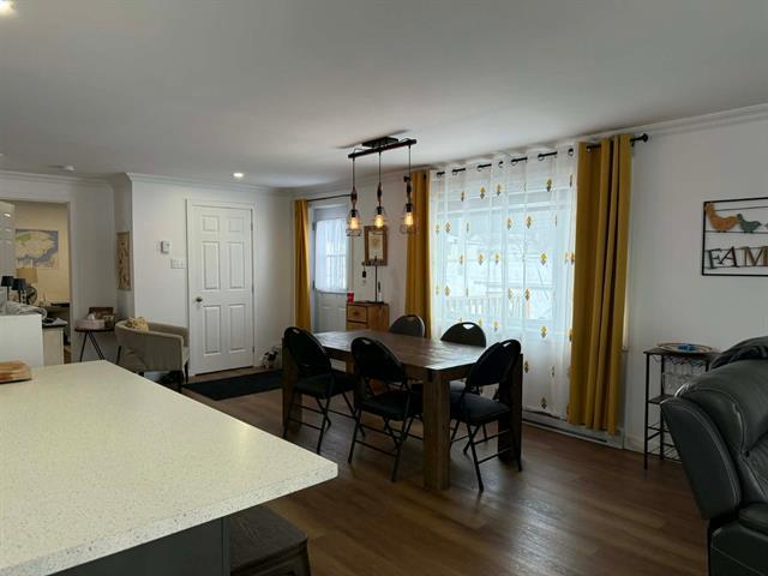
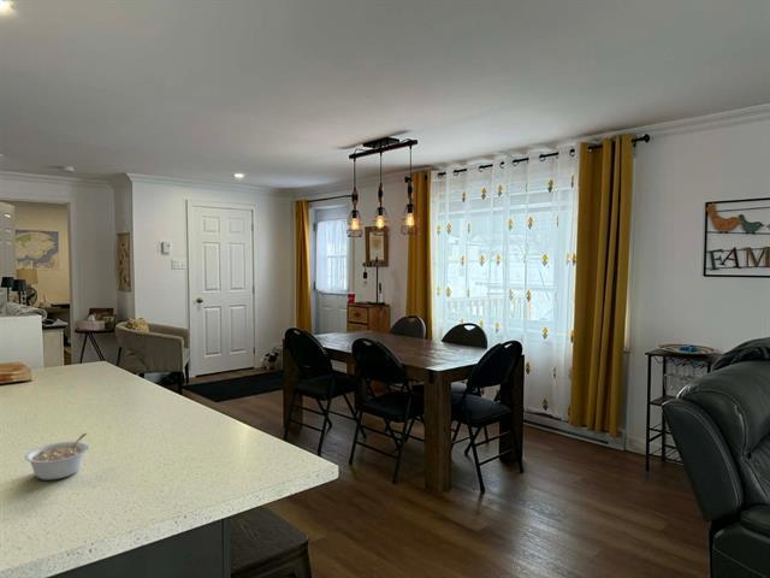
+ legume (58, 458)
